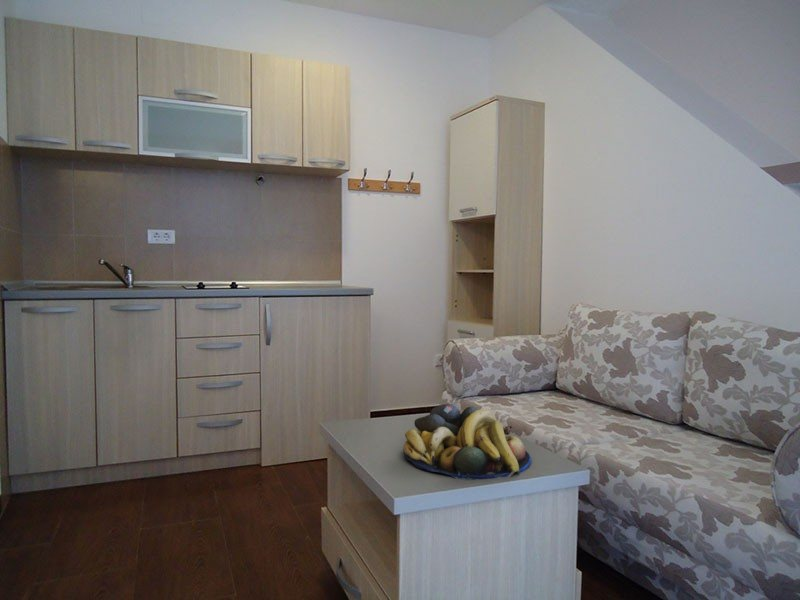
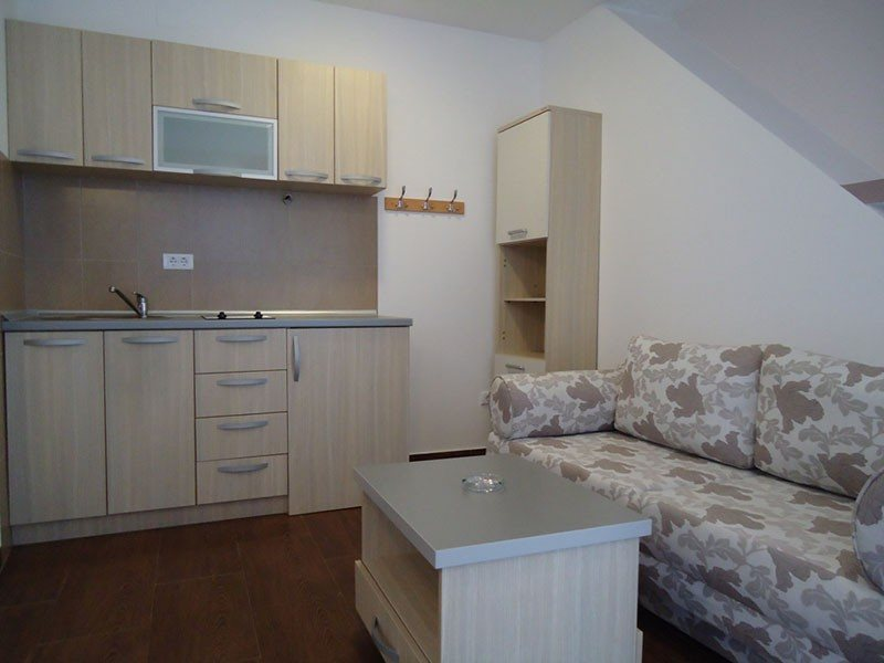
- fruit bowl (467, 433)
